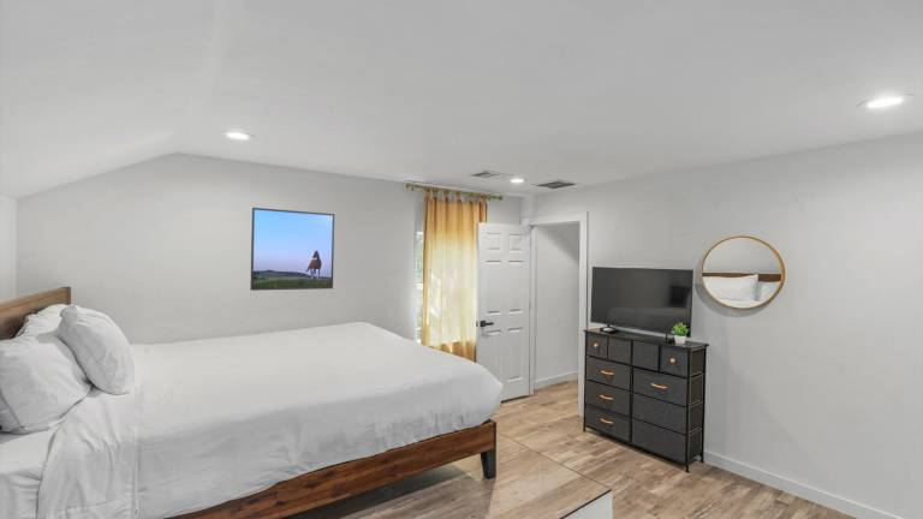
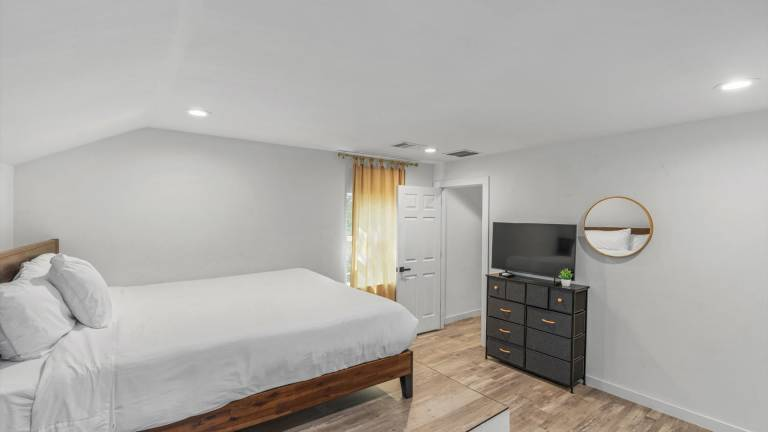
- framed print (294, 250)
